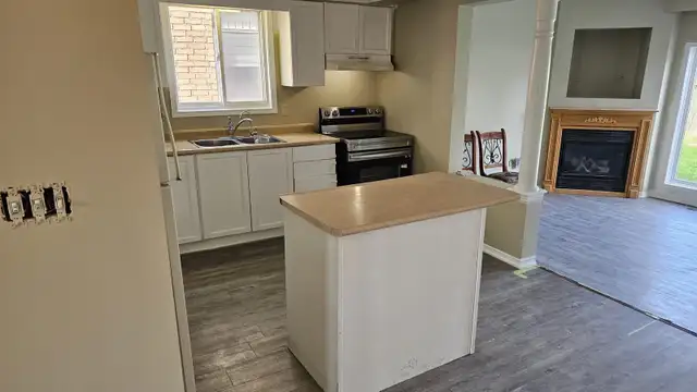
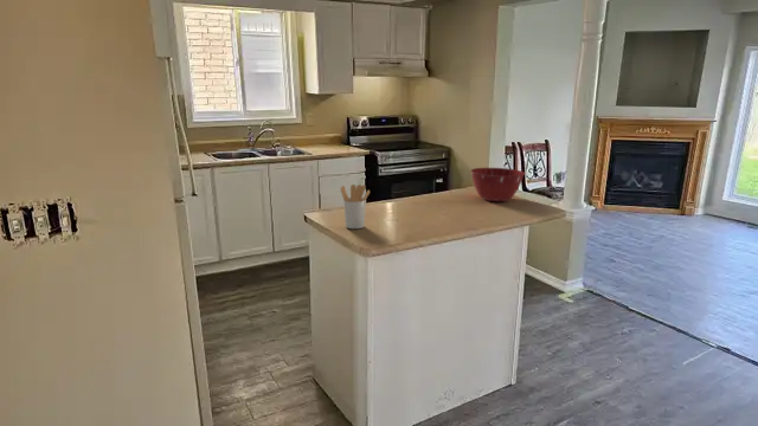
+ mixing bowl (496, 185)
+ utensil holder (355, 205)
